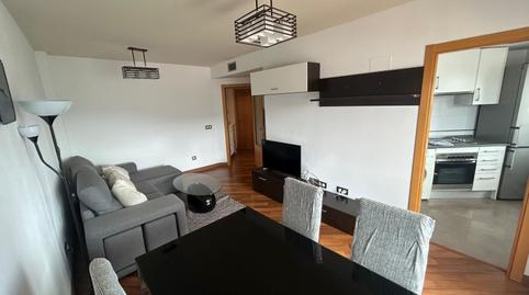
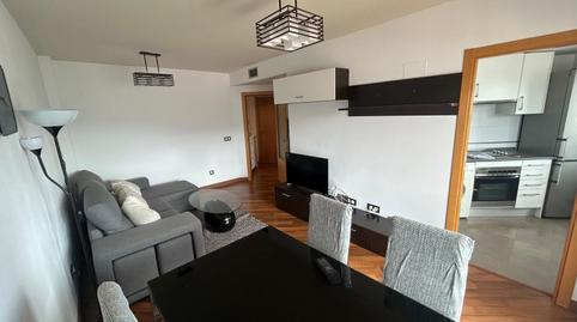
+ remote control (327, 268)
